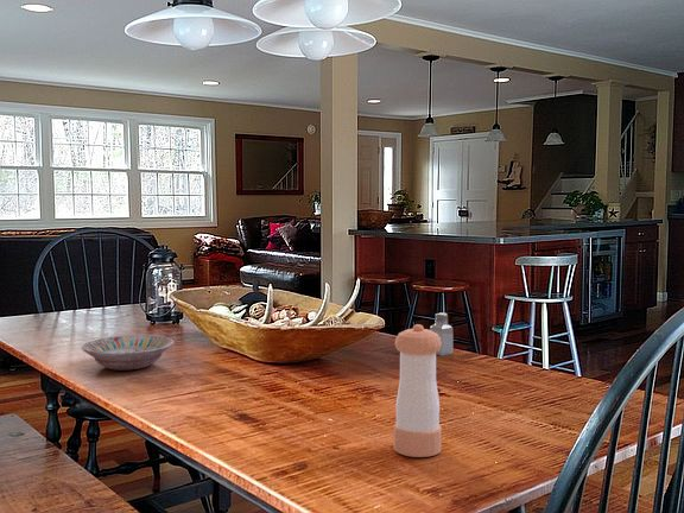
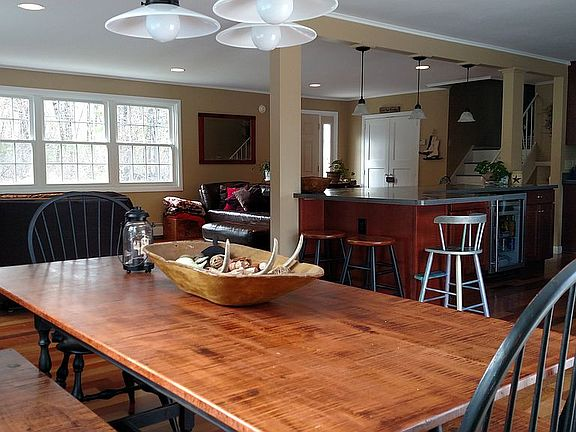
- saltshaker (441, 332)
- bowl (128, 354)
- pepper shaker (417, 387)
